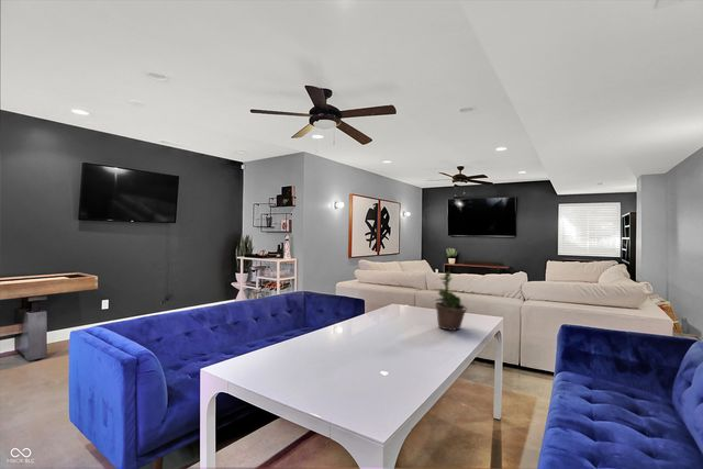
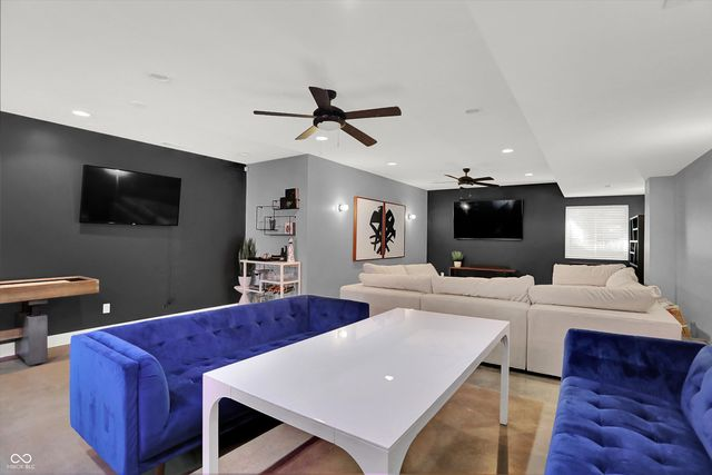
- potted plant (450, 298)
